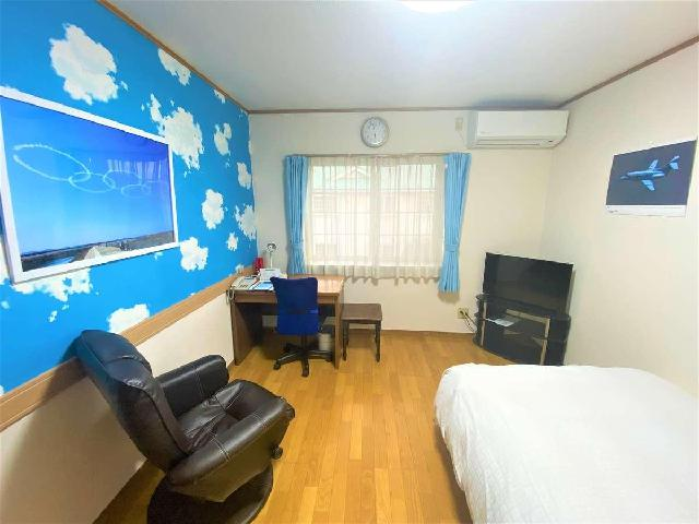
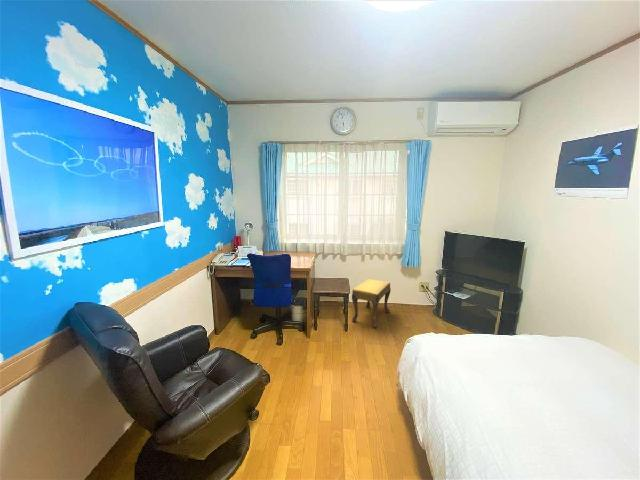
+ footstool (371, 300)
